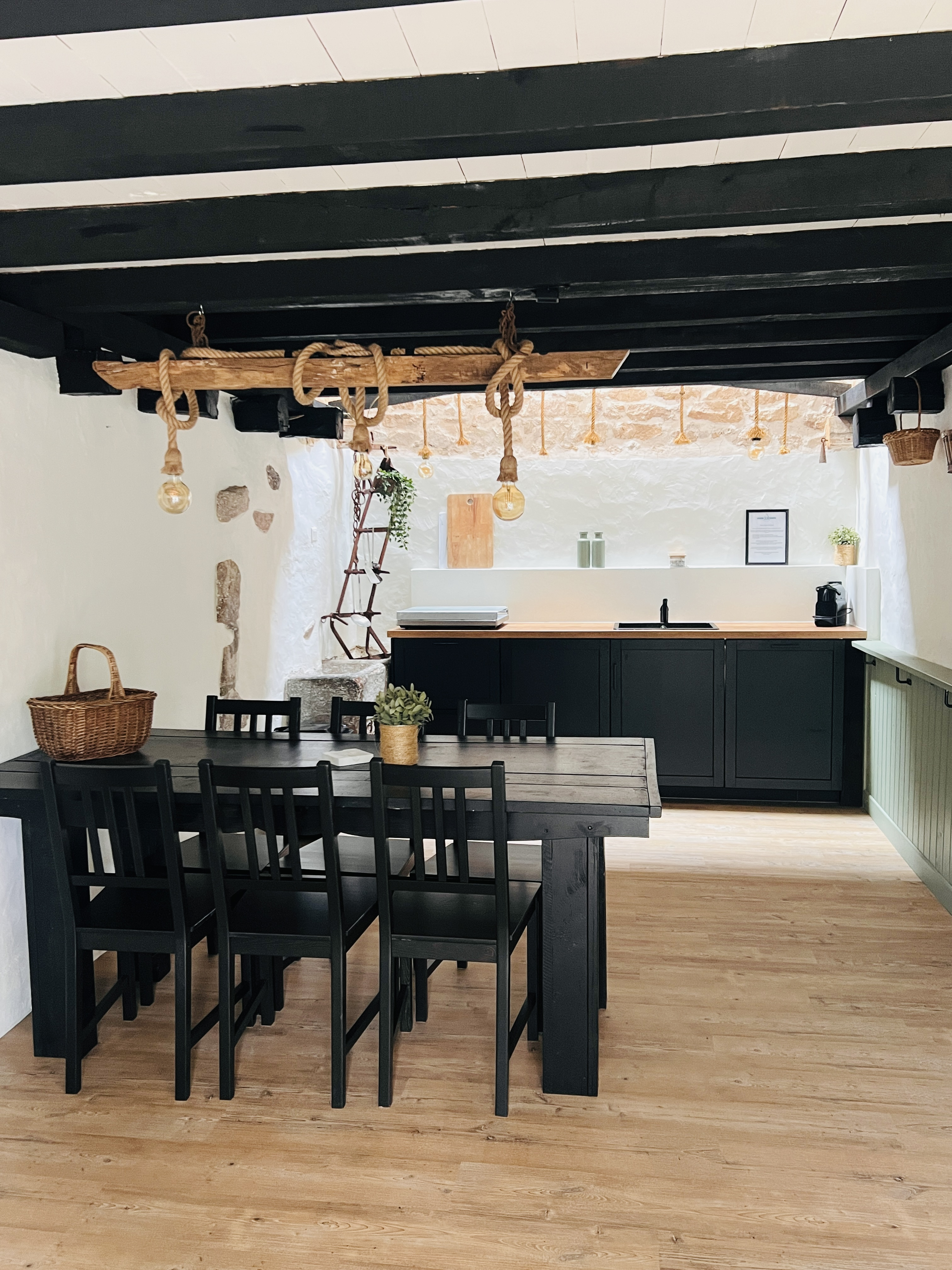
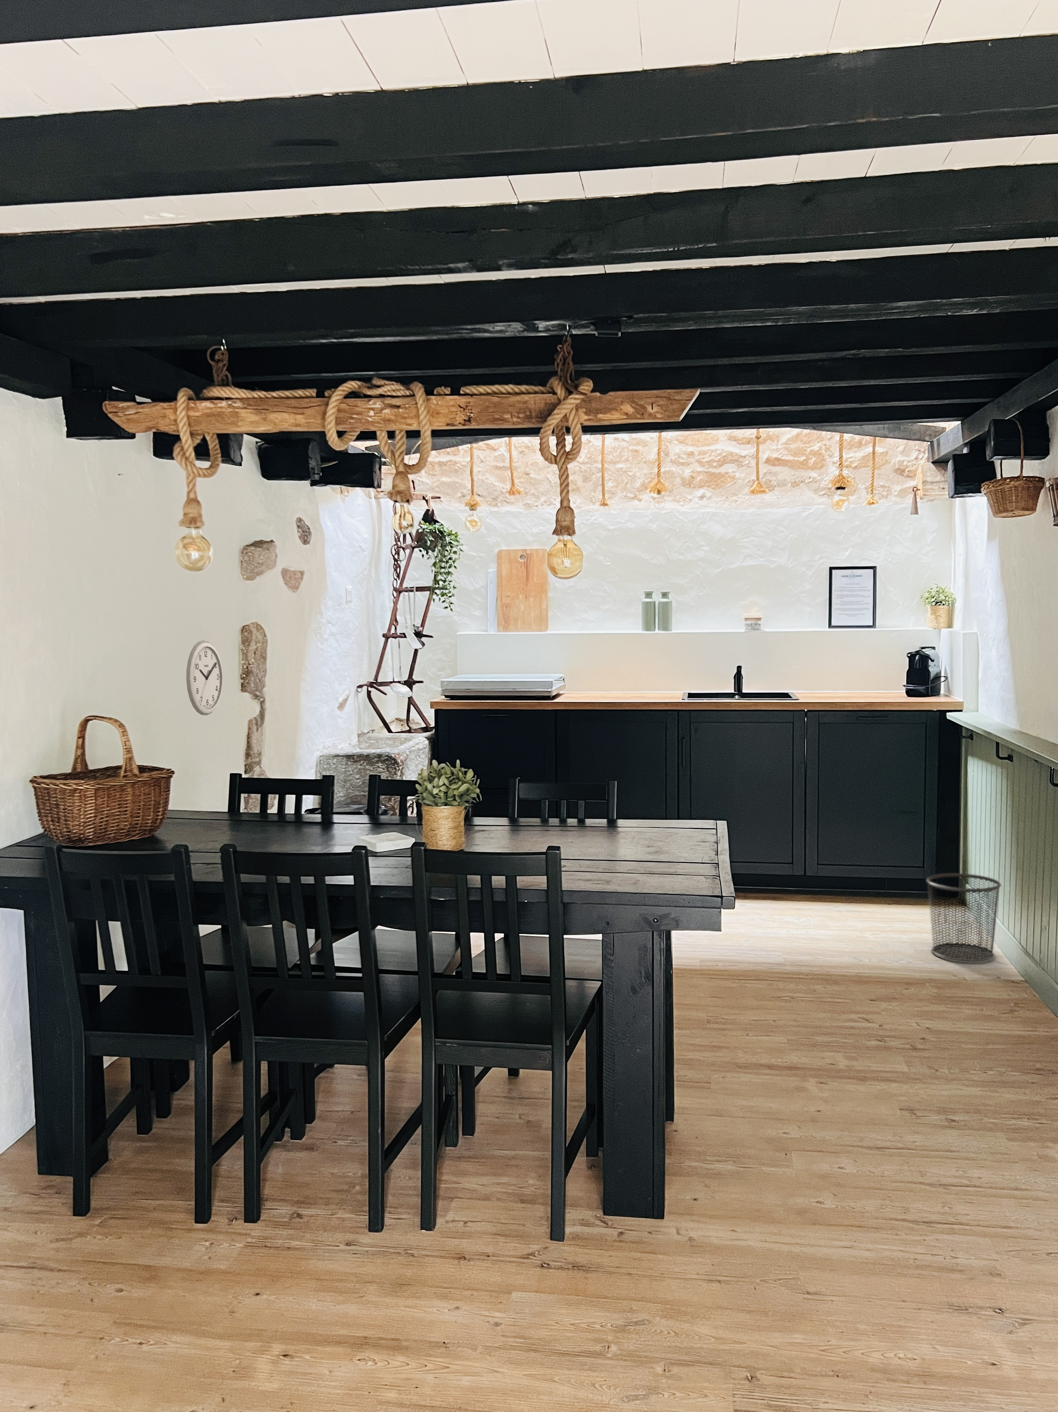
+ waste bin (962, 917)
+ wall clock (206, 677)
